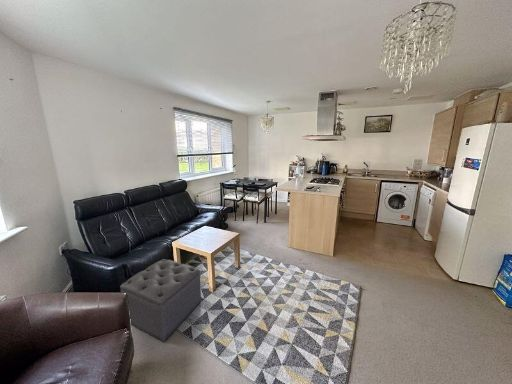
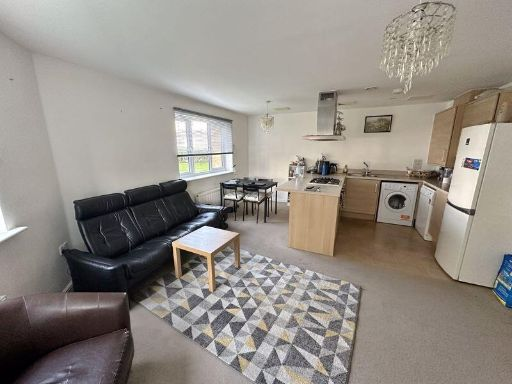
- ottoman (163, 293)
